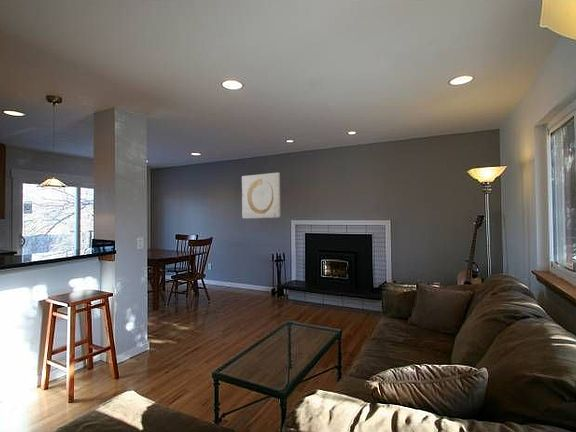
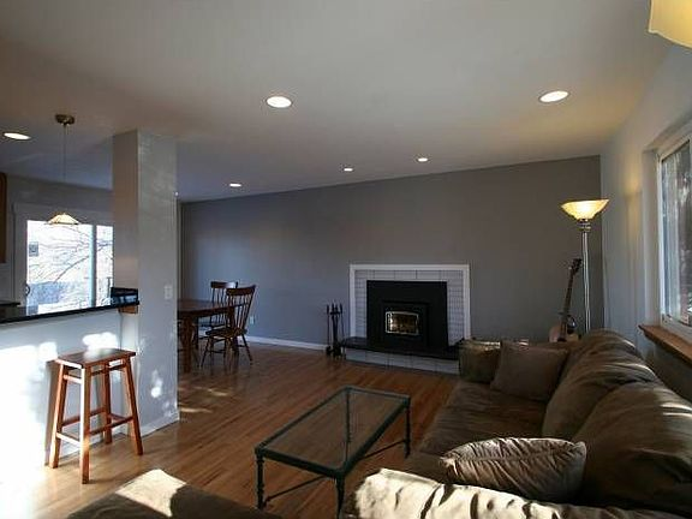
- wall art (260, 196)
